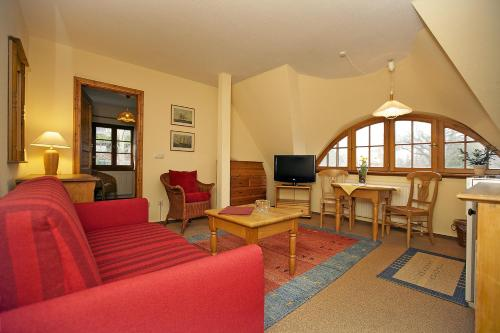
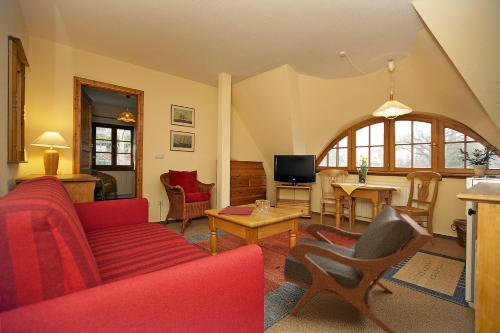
+ armchair (348, 255)
